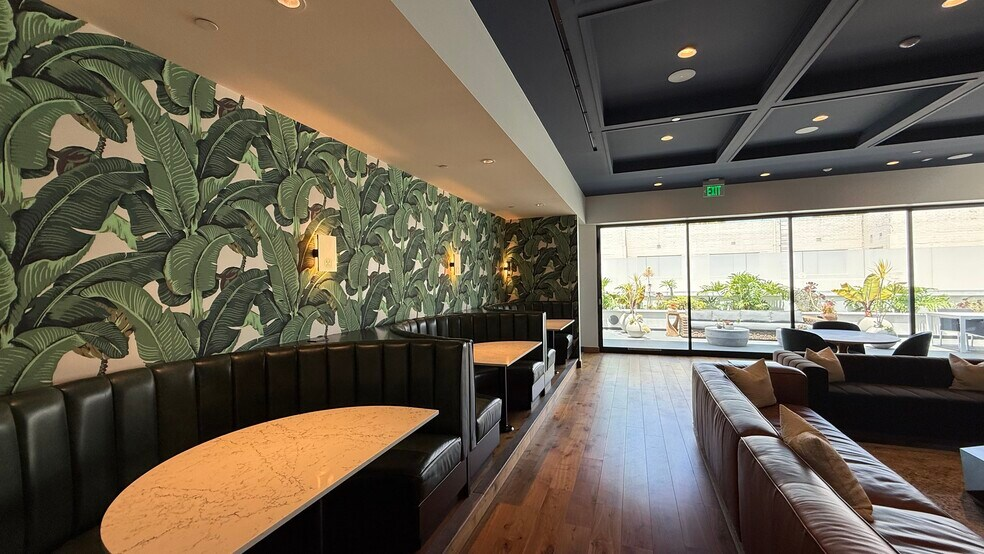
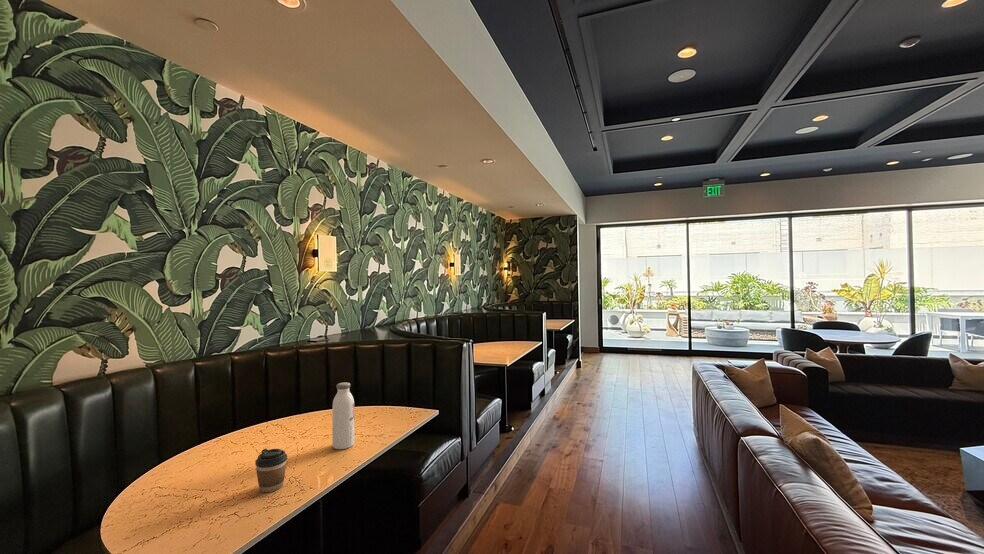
+ water bottle (343, 414)
+ coffee cup (271, 468)
